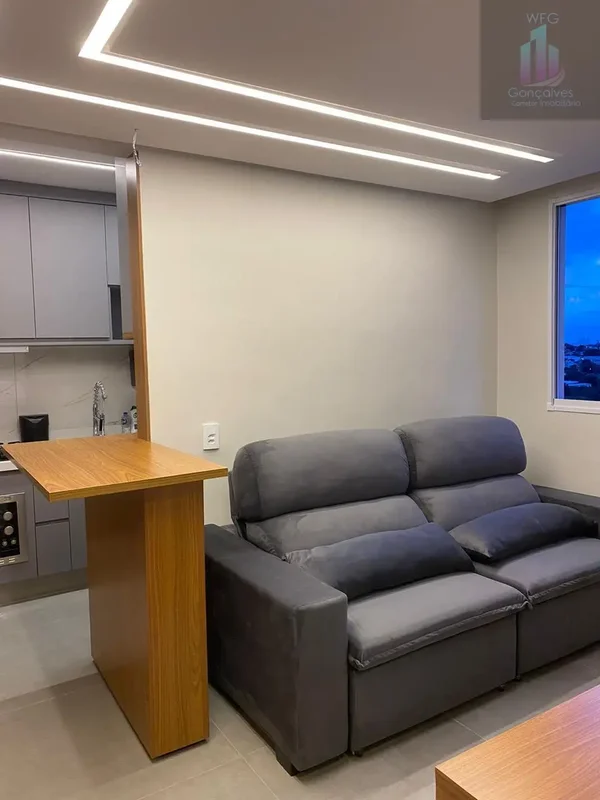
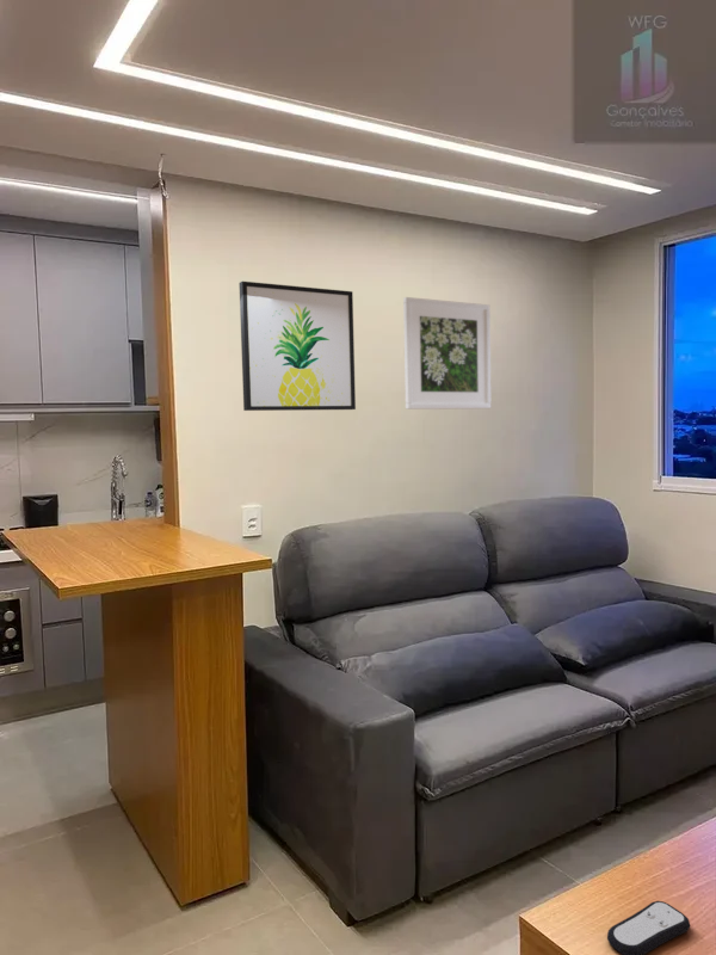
+ remote control (647, 928)
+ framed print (449, 355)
+ wall art (300, 349)
